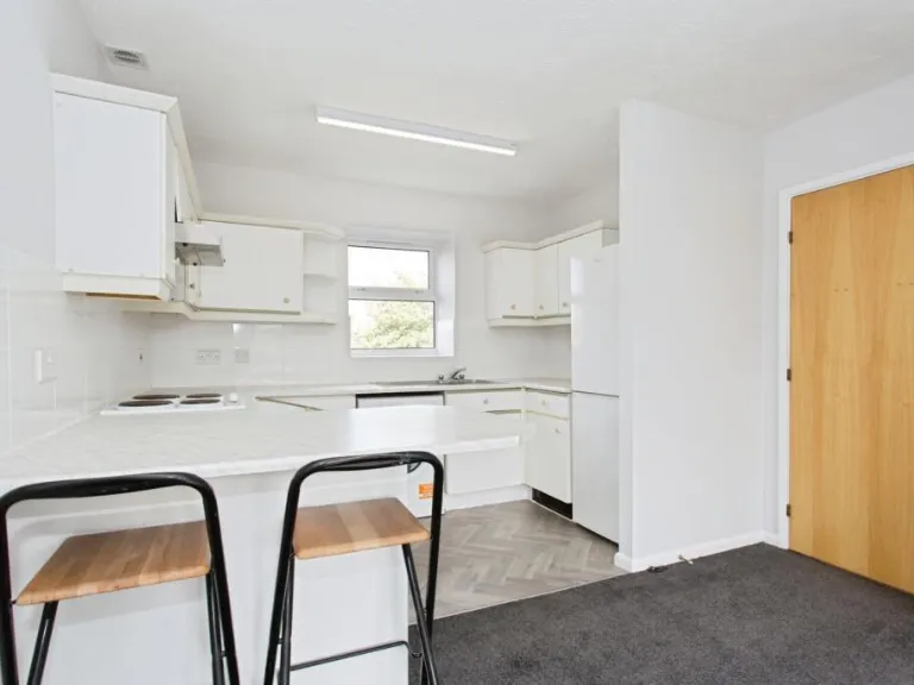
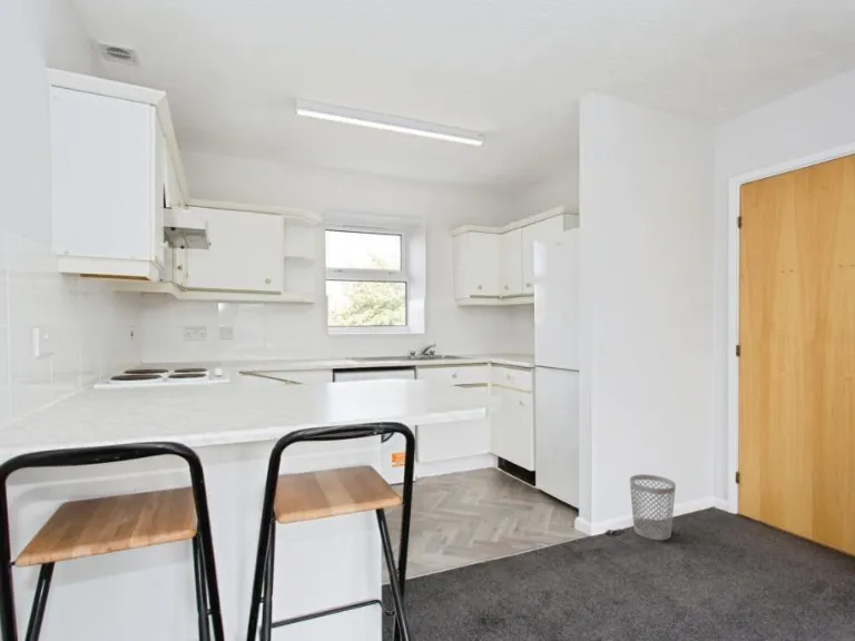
+ wastebasket (652, 506)
